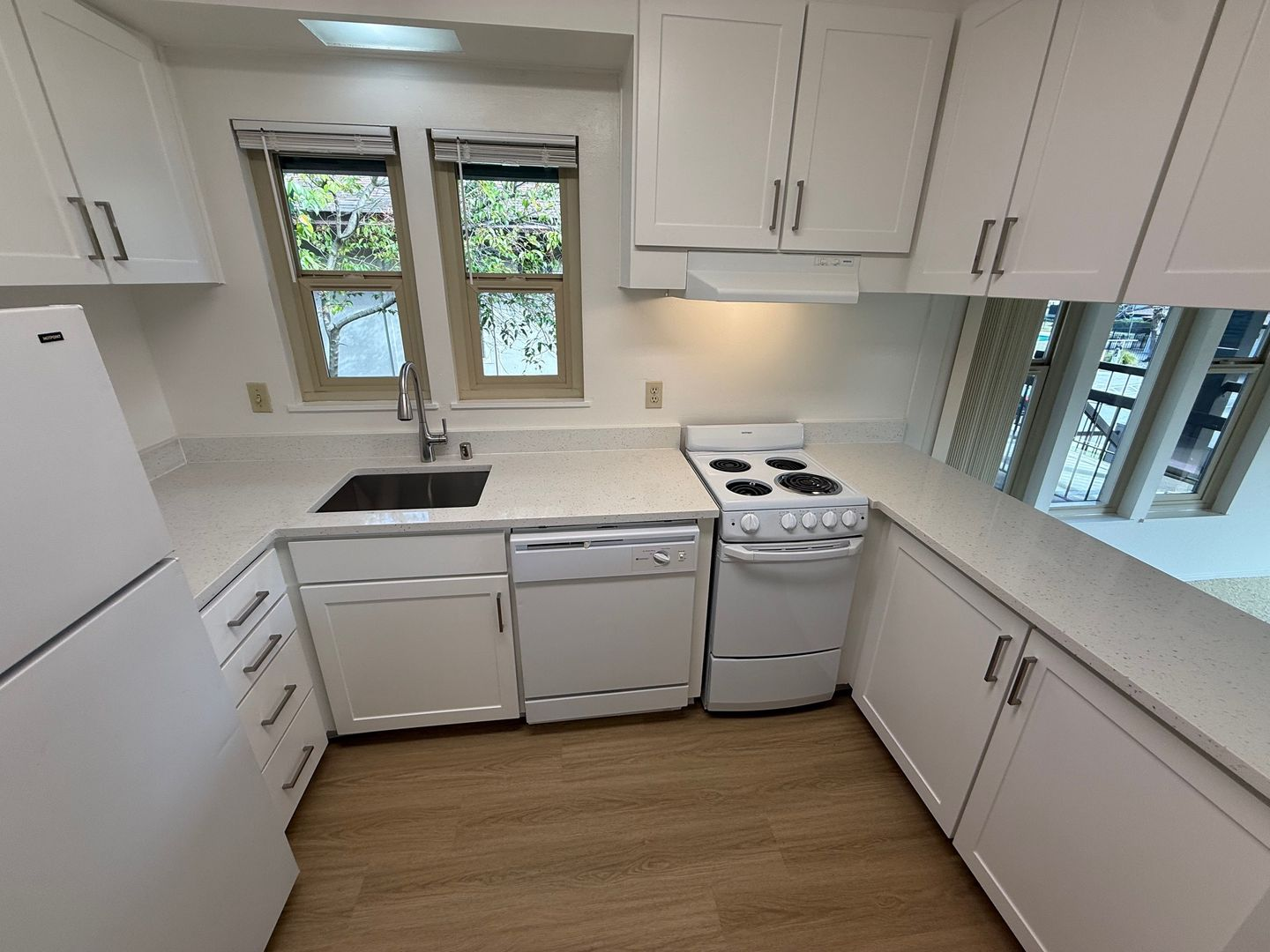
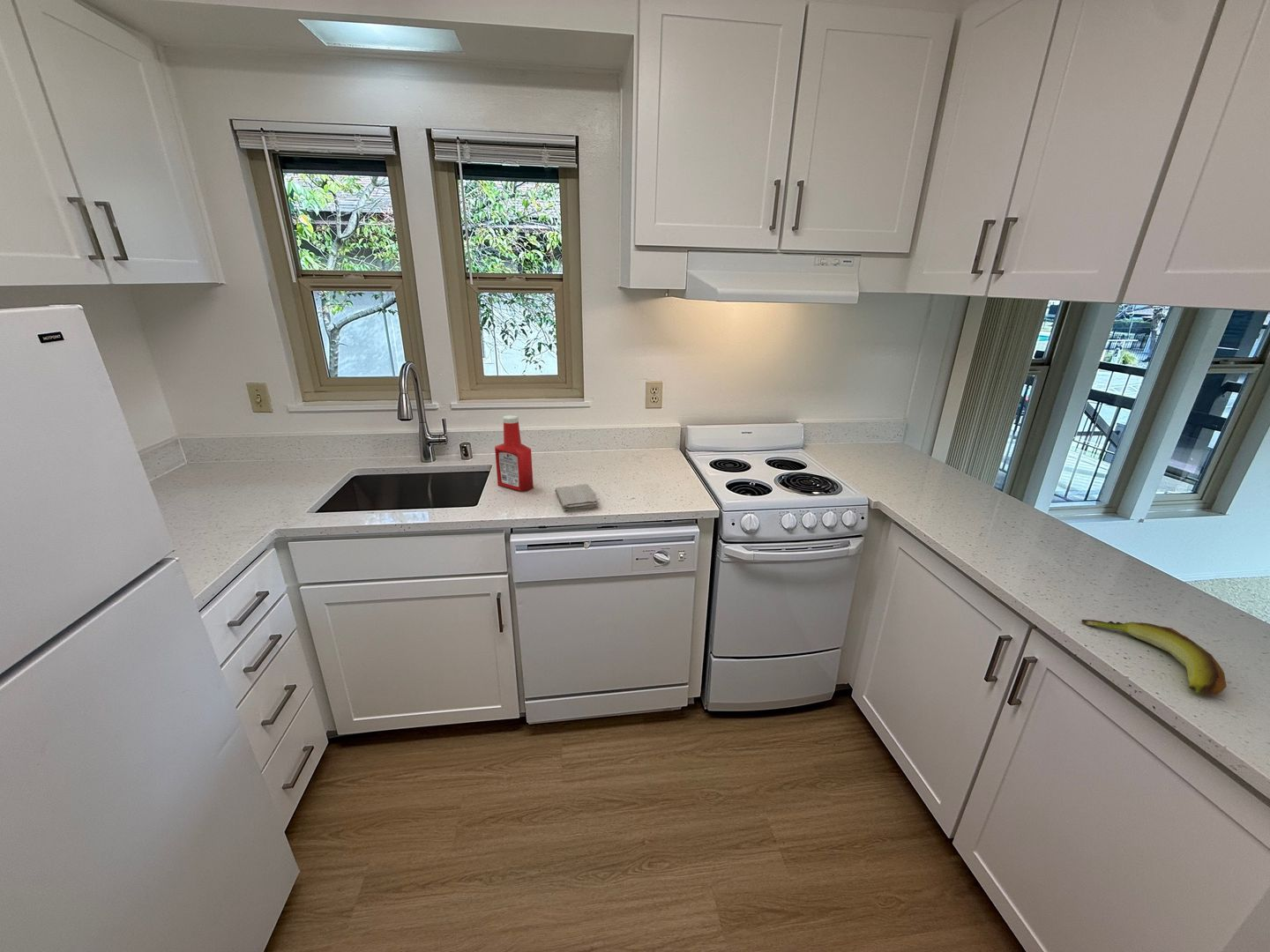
+ banana (1149, 643)
+ soap bottle (512, 451)
+ washcloth (576, 496)
